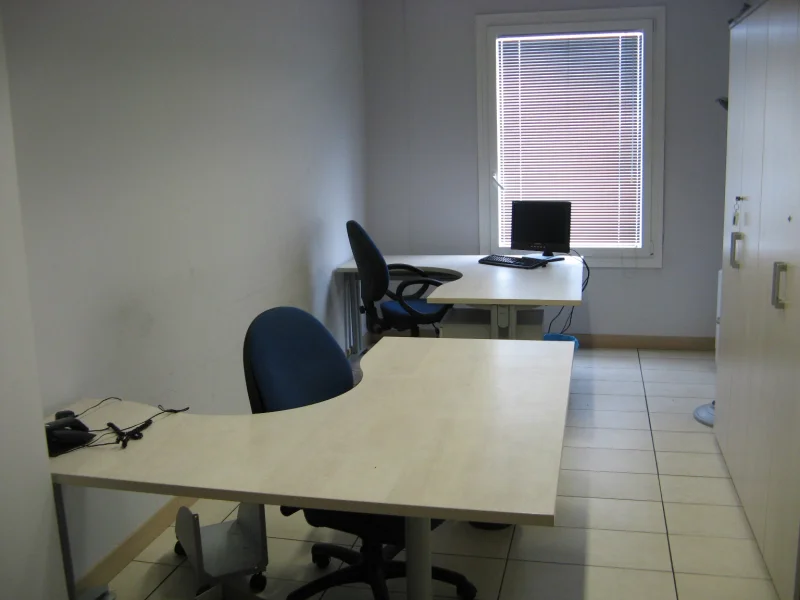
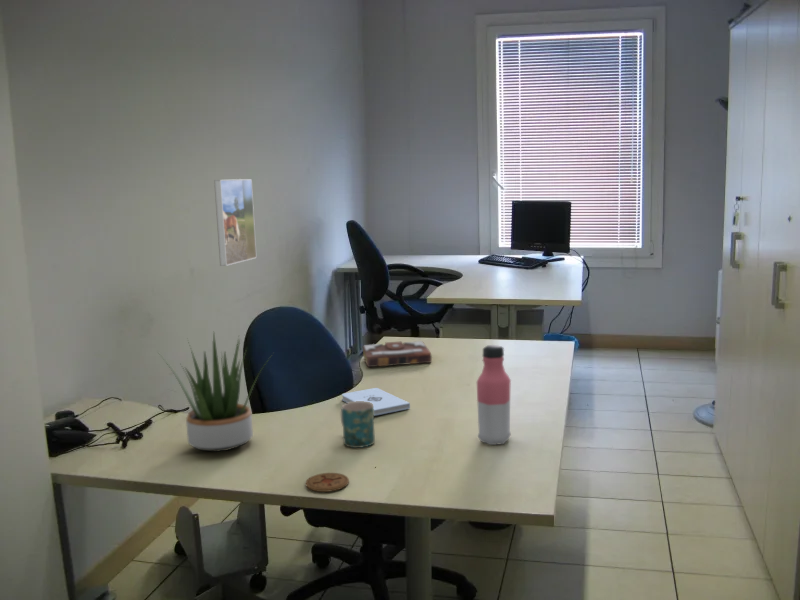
+ mug (354, 422)
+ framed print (236, 221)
+ notepad (374, 401)
+ water bottle (493, 393)
+ book (396, 353)
+ coaster (327, 482)
+ potted plant (217, 391)
